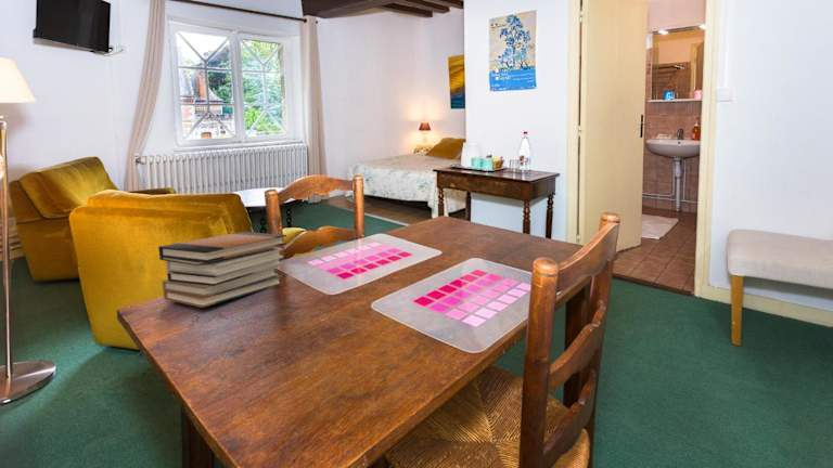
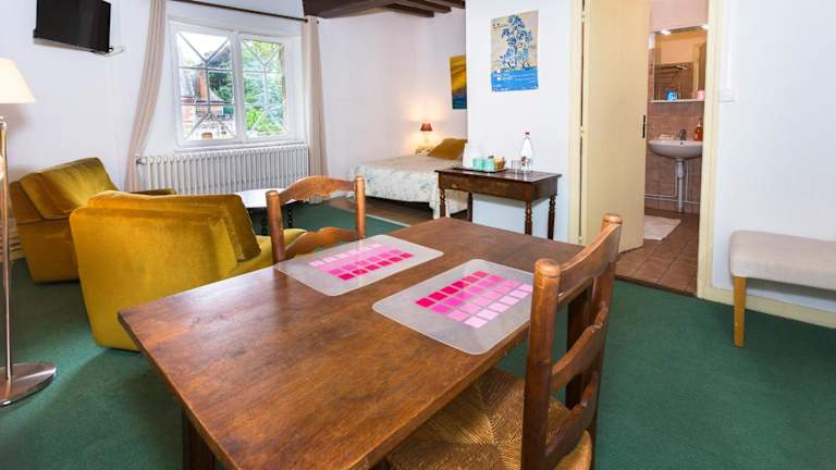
- book stack (227, 265)
